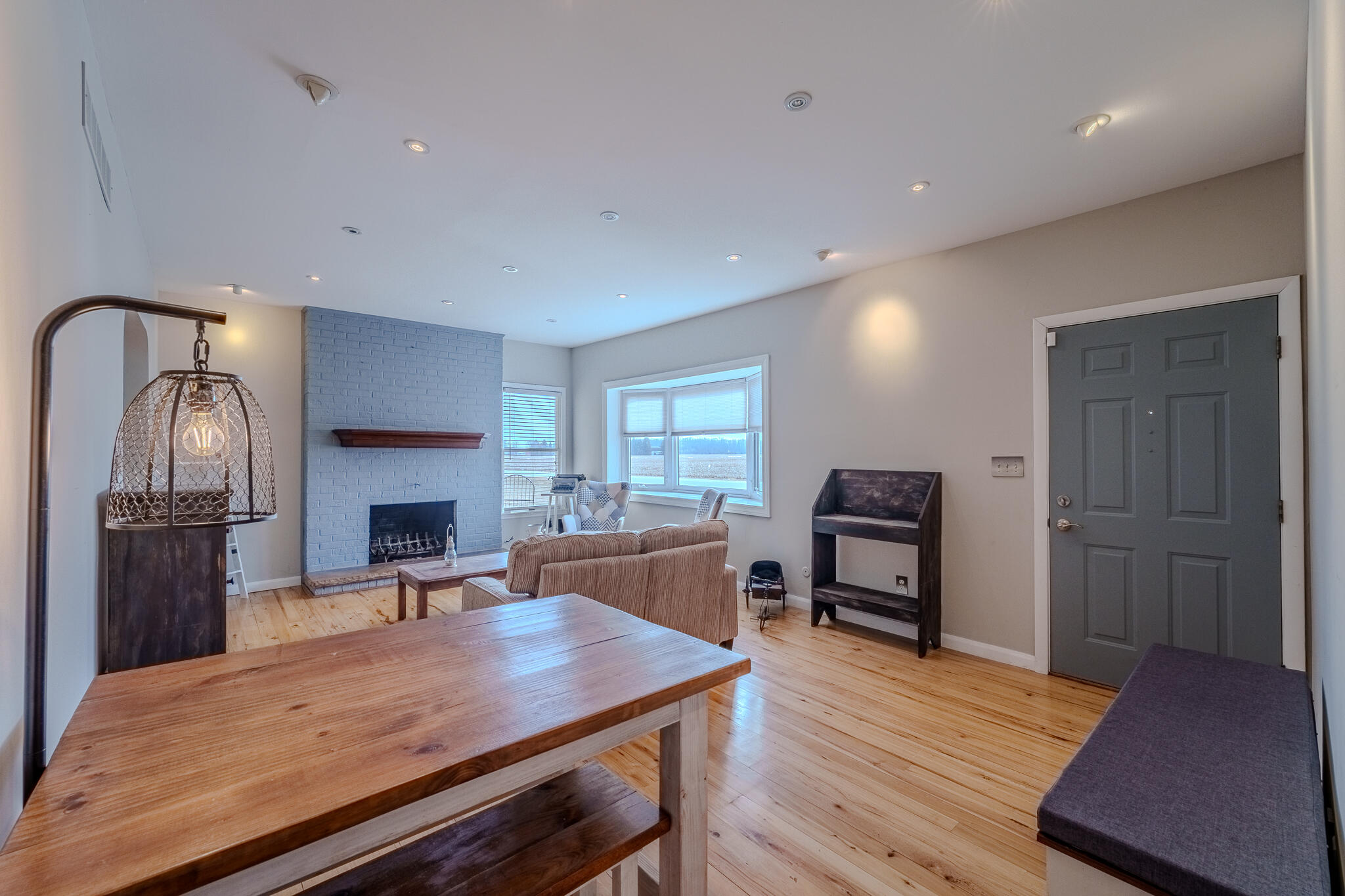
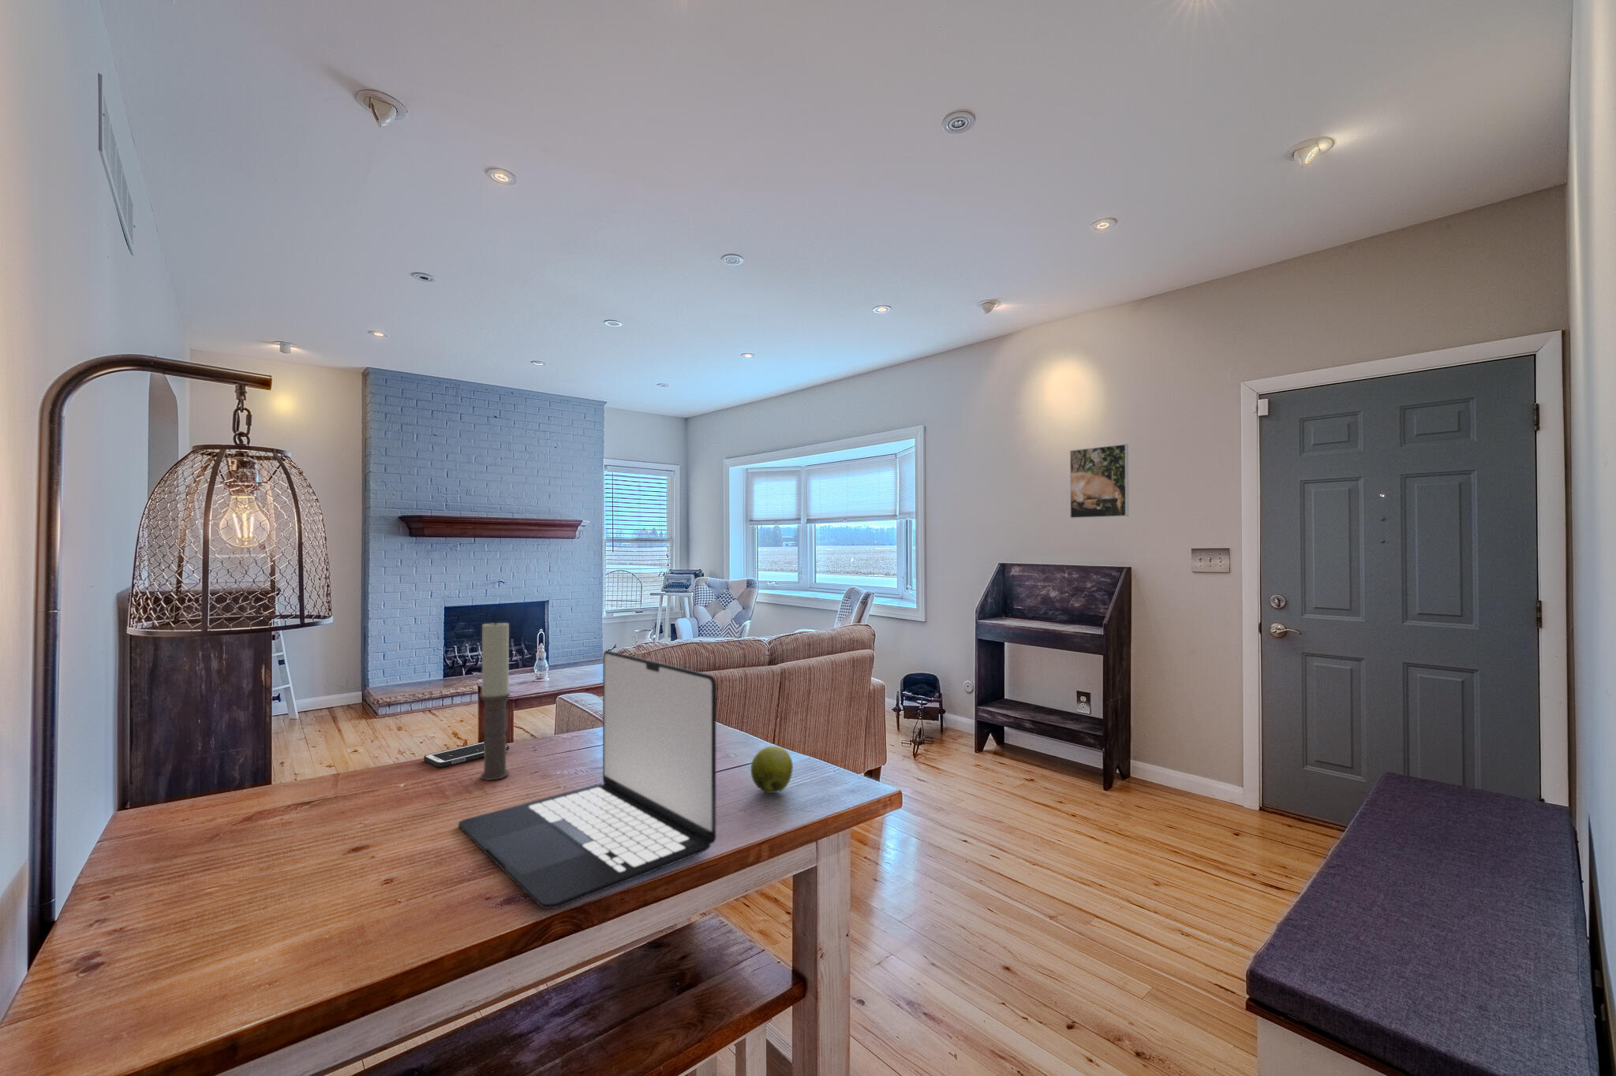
+ laptop (603, 754)
+ apple (771, 769)
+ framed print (1098, 482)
+ cell phone (467, 753)
+ candle (495, 697)
